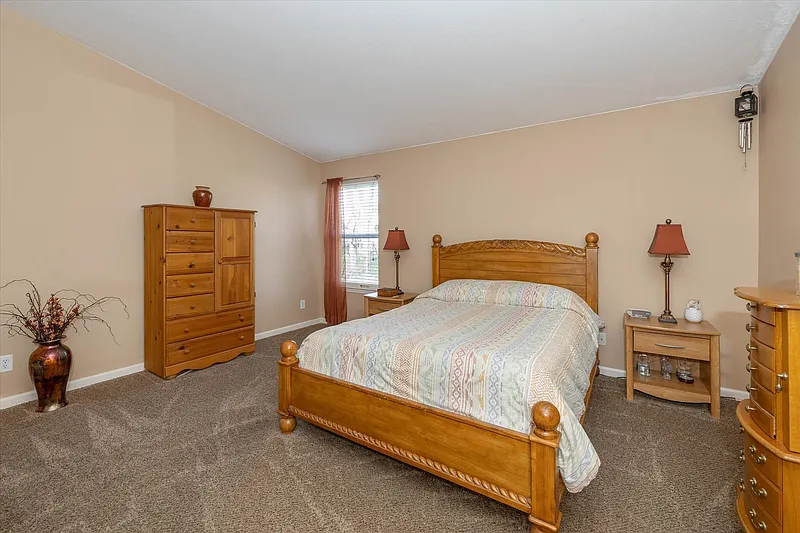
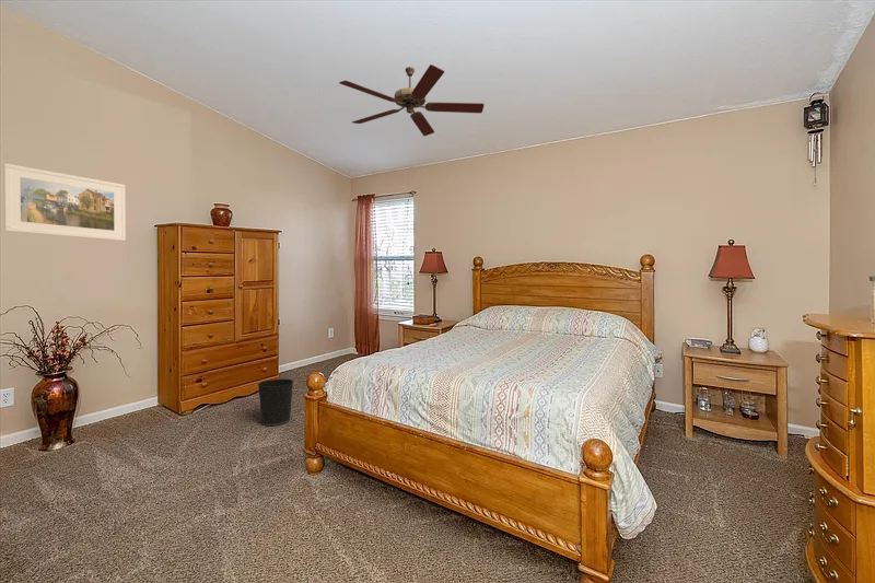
+ wastebasket (276, 401)
+ ceiling fan (415, 91)
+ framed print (70, 206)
